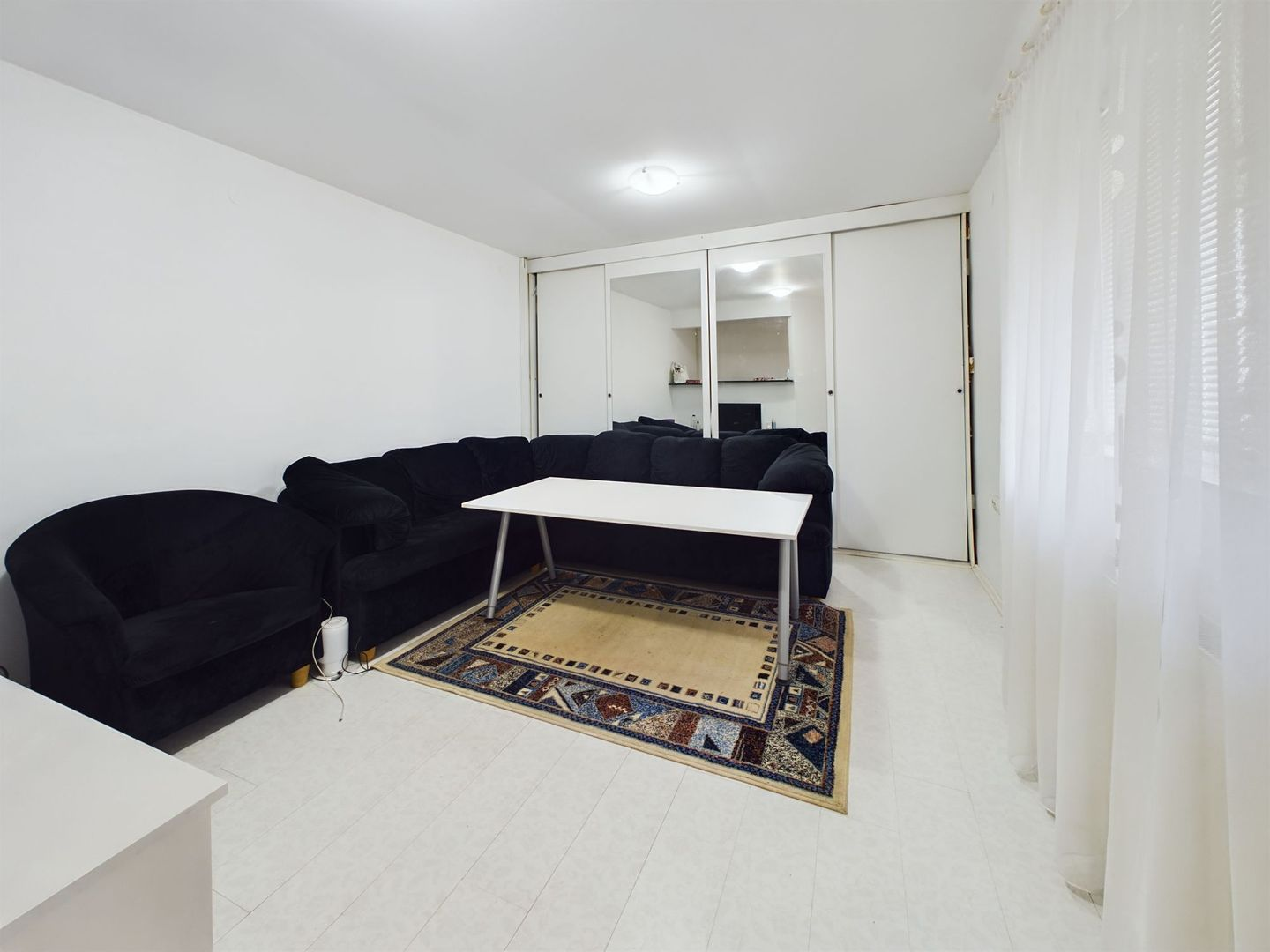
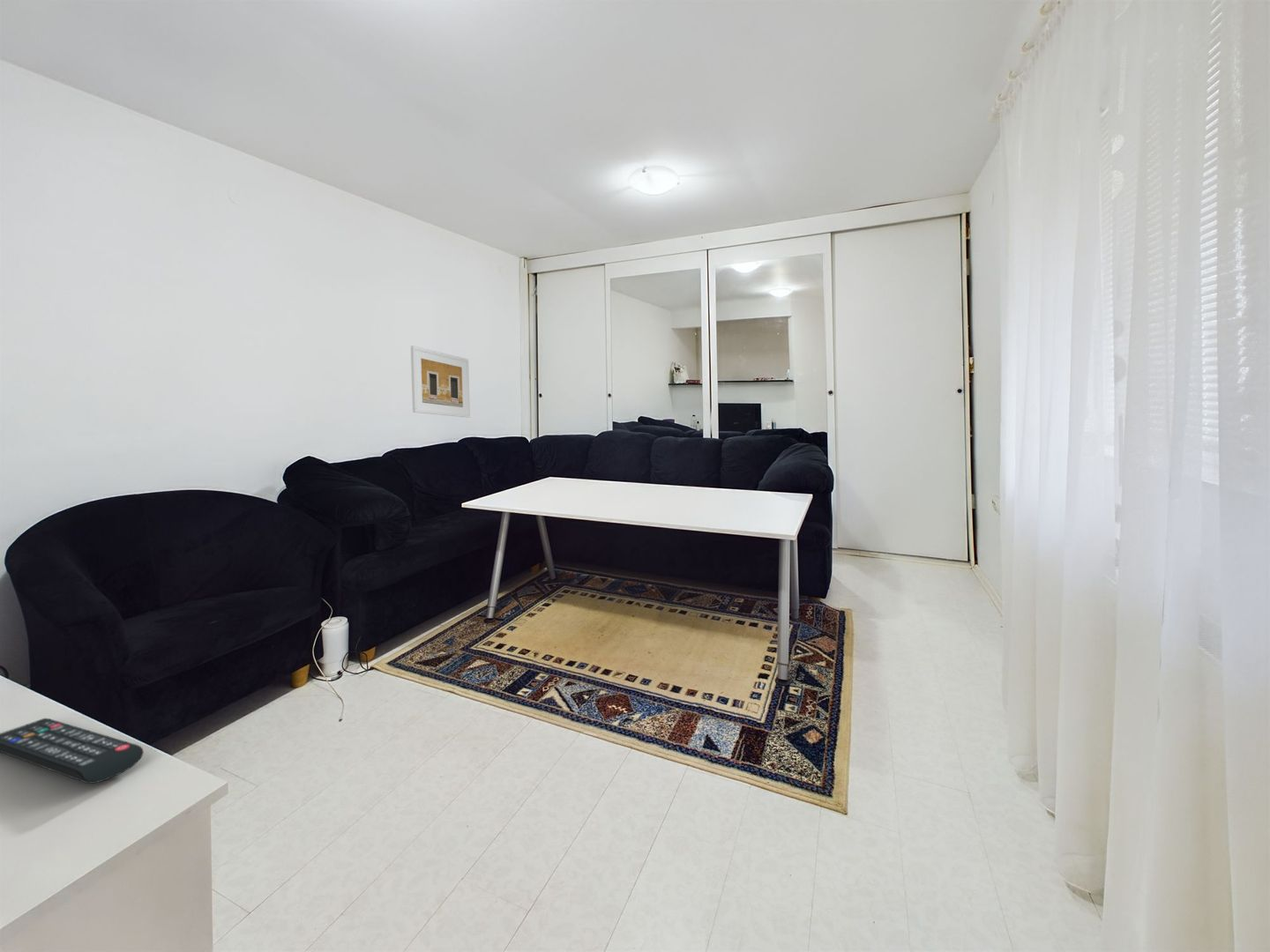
+ remote control (60, 749)
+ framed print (442, 383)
